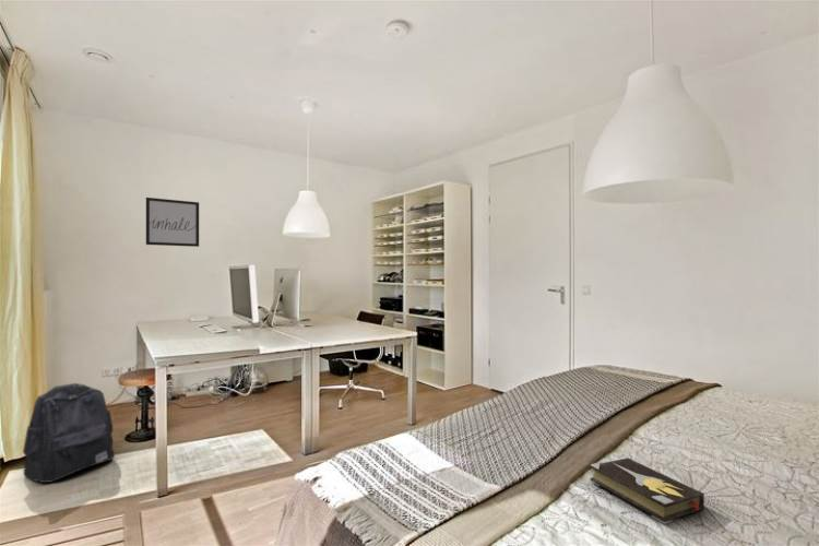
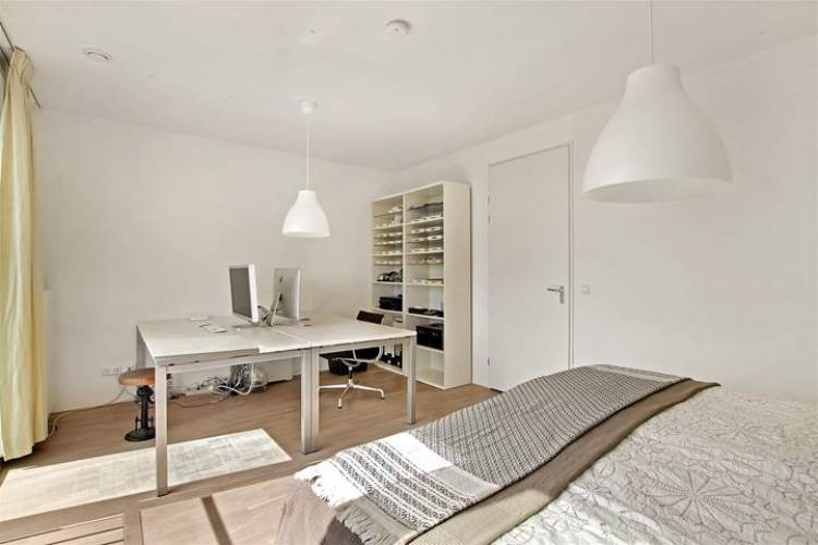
- backpack (69, 426)
- wall art (173, 223)
- hardback book (643, 485)
